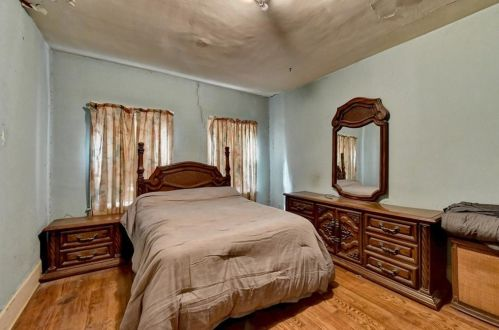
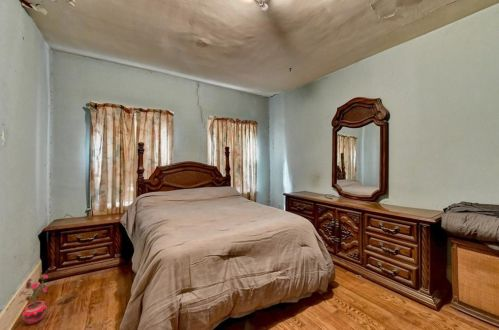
+ potted plant (33, 299)
